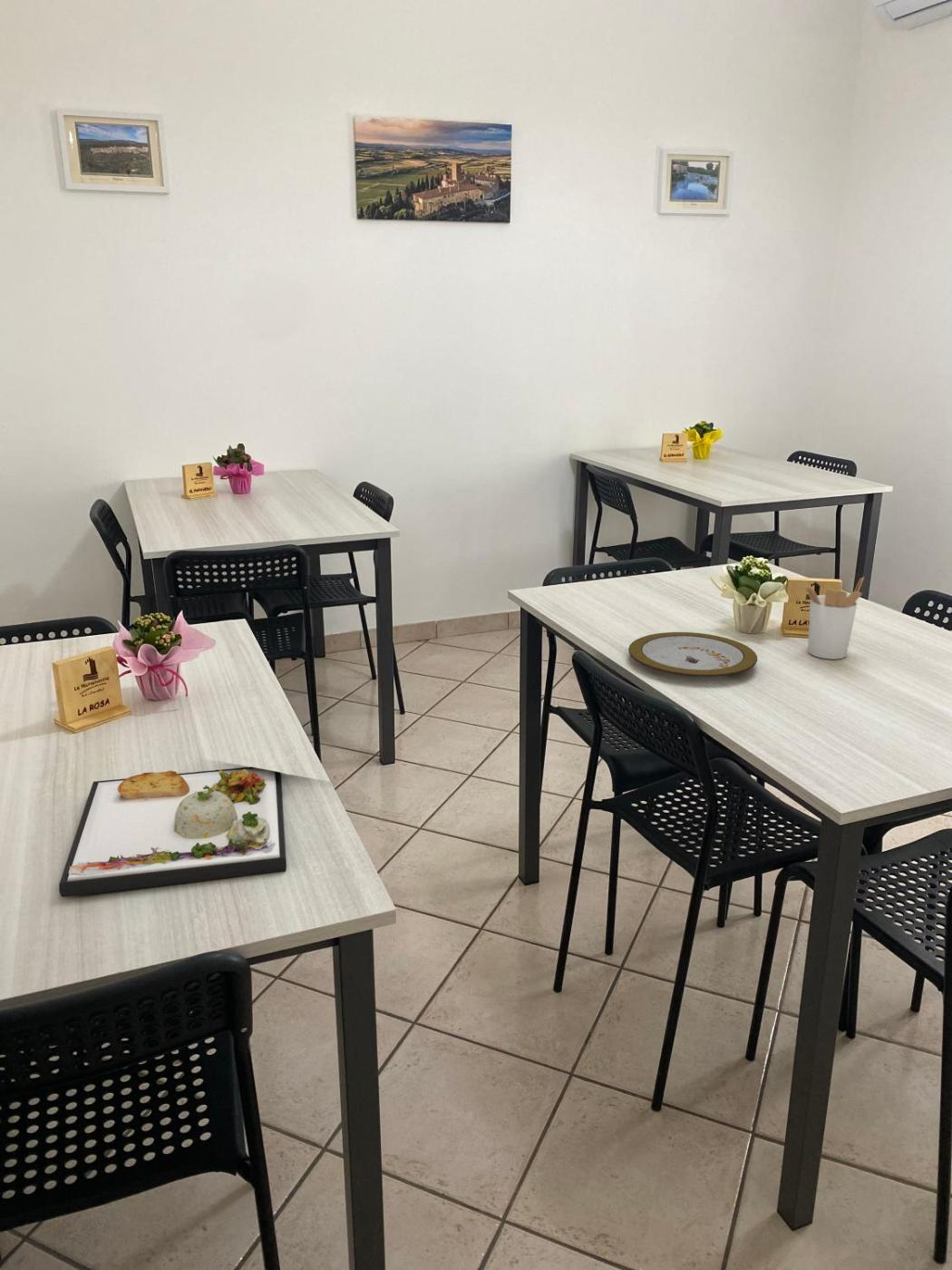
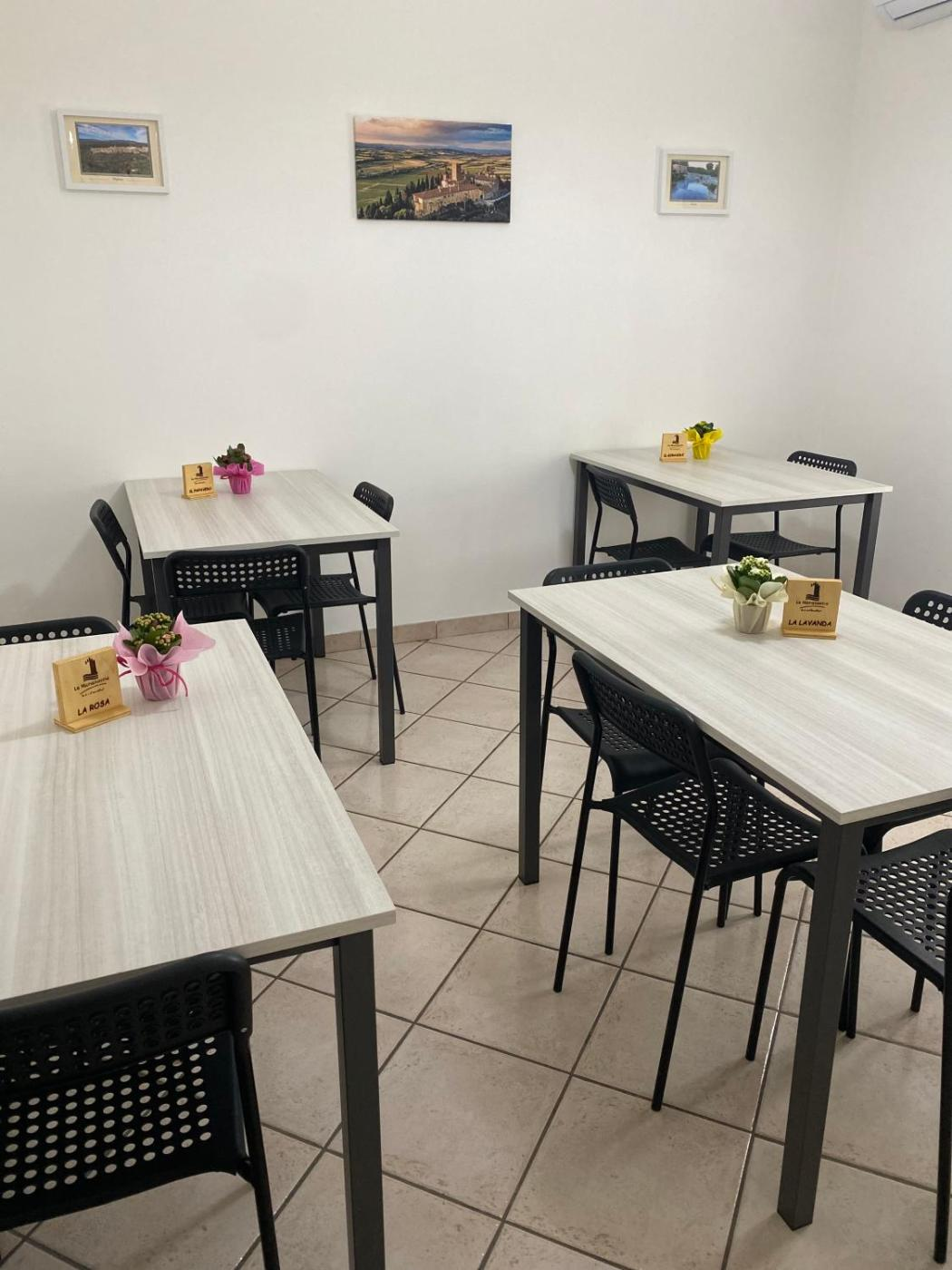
- dinner plate (180, 808)
- utensil holder (834, 618)
- plate (692, 657)
